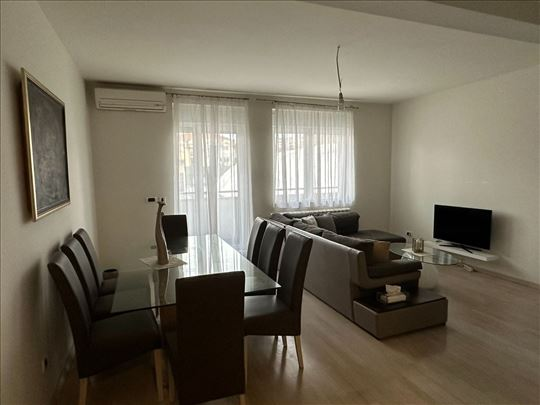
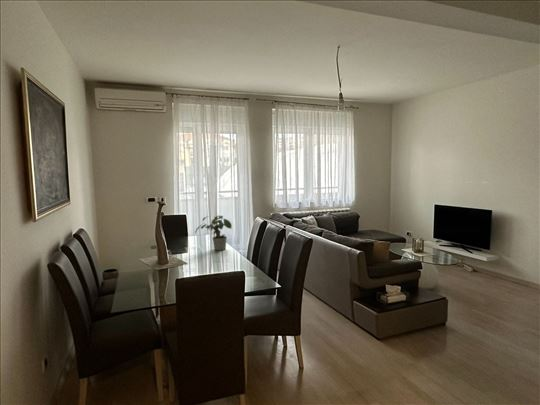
+ potted plant (214, 232)
